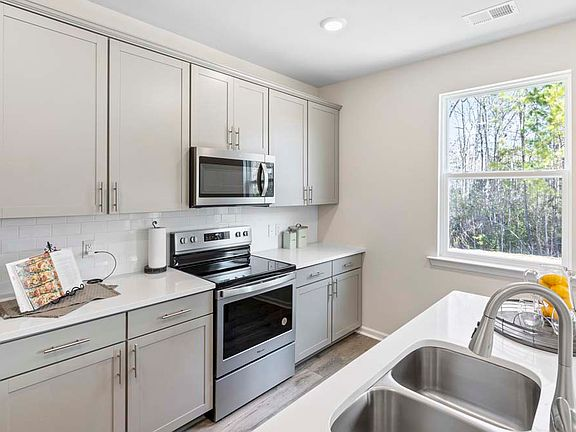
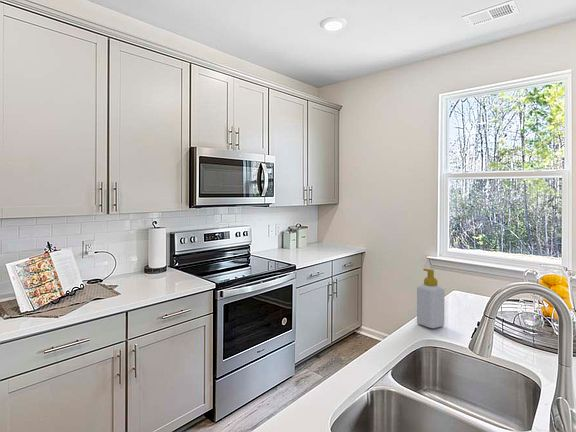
+ soap bottle (430, 297)
